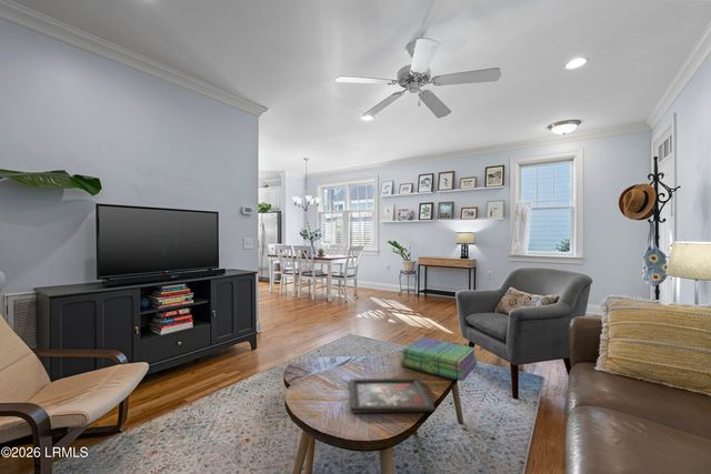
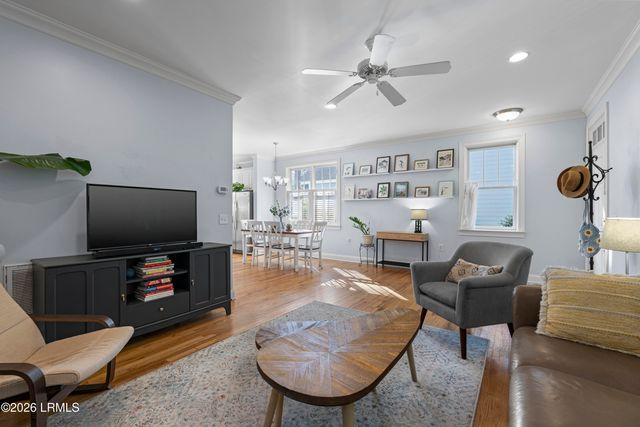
- stack of books (439, 356)
- decorative tray (388, 393)
